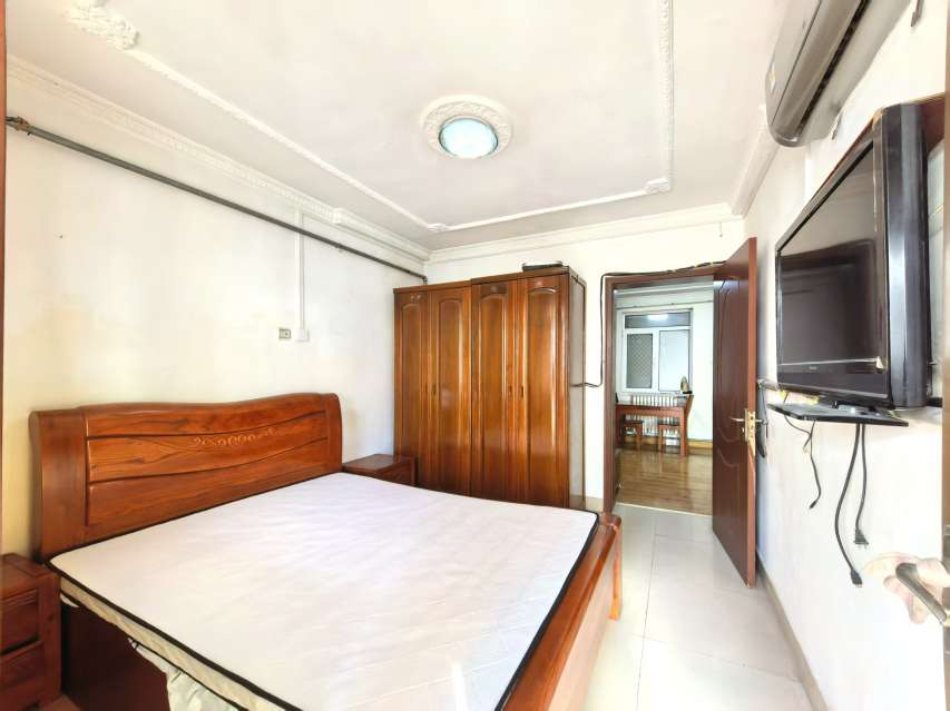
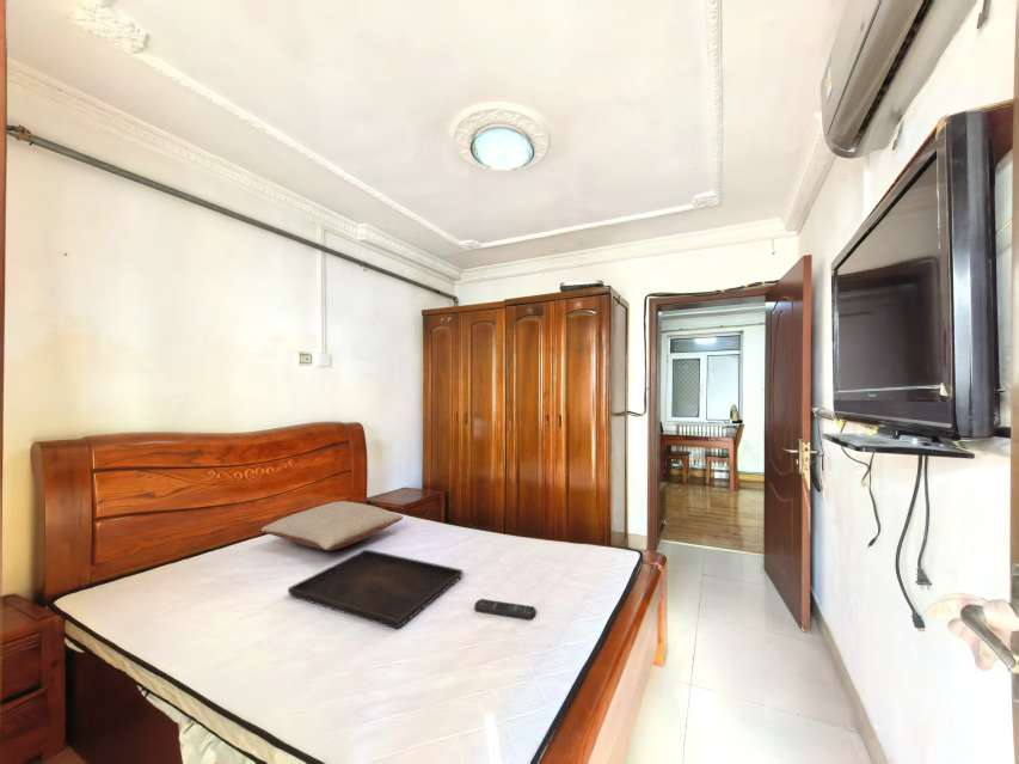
+ pillow (334, 522)
+ serving tray (379, 582)
+ remote control (504, 609)
